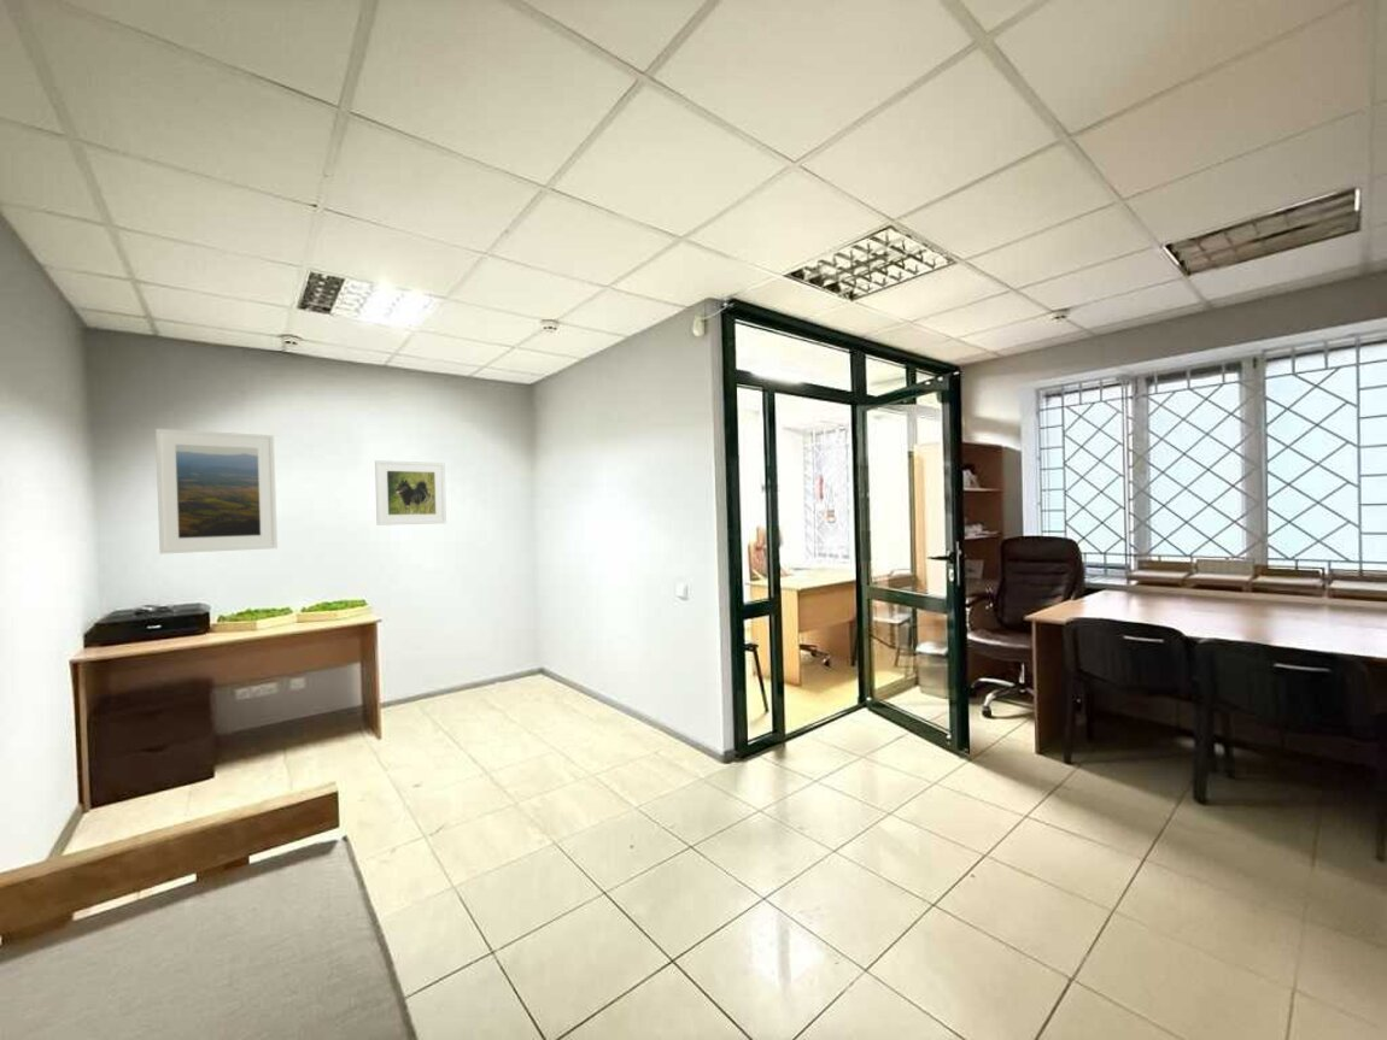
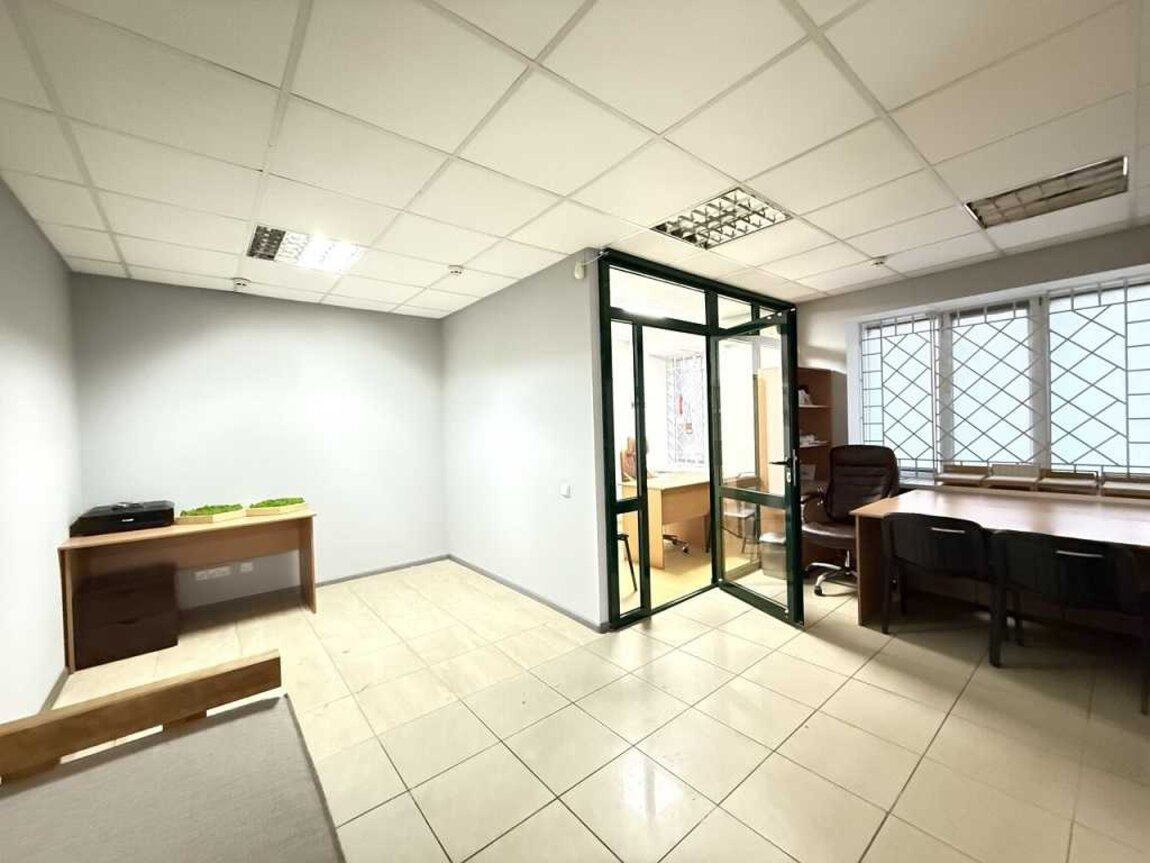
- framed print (220, 492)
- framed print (411, 493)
